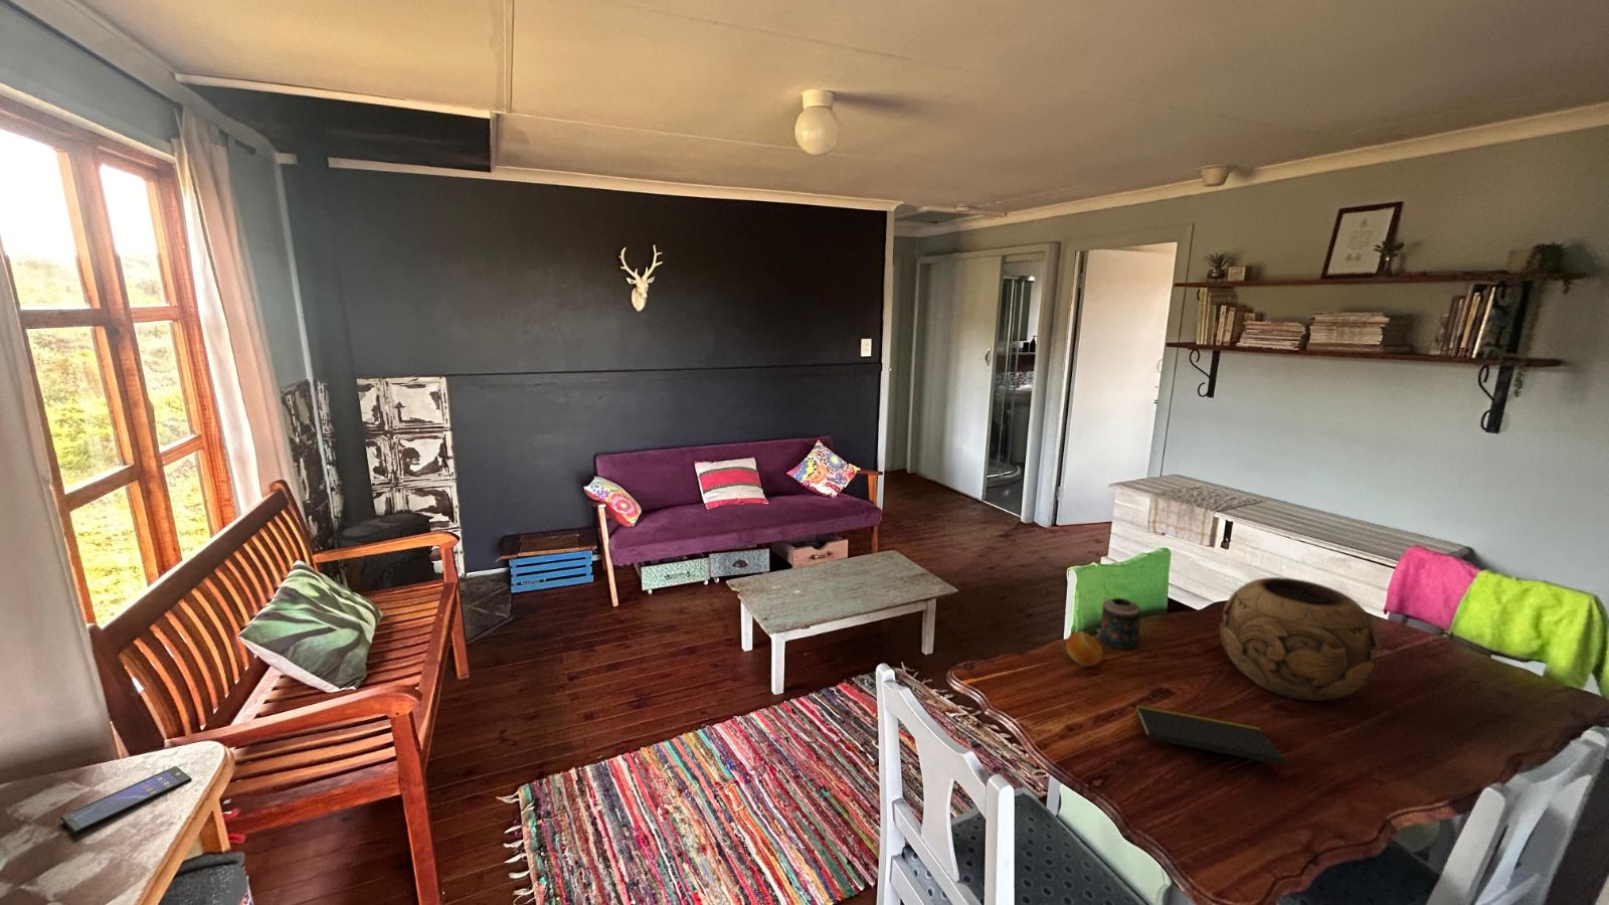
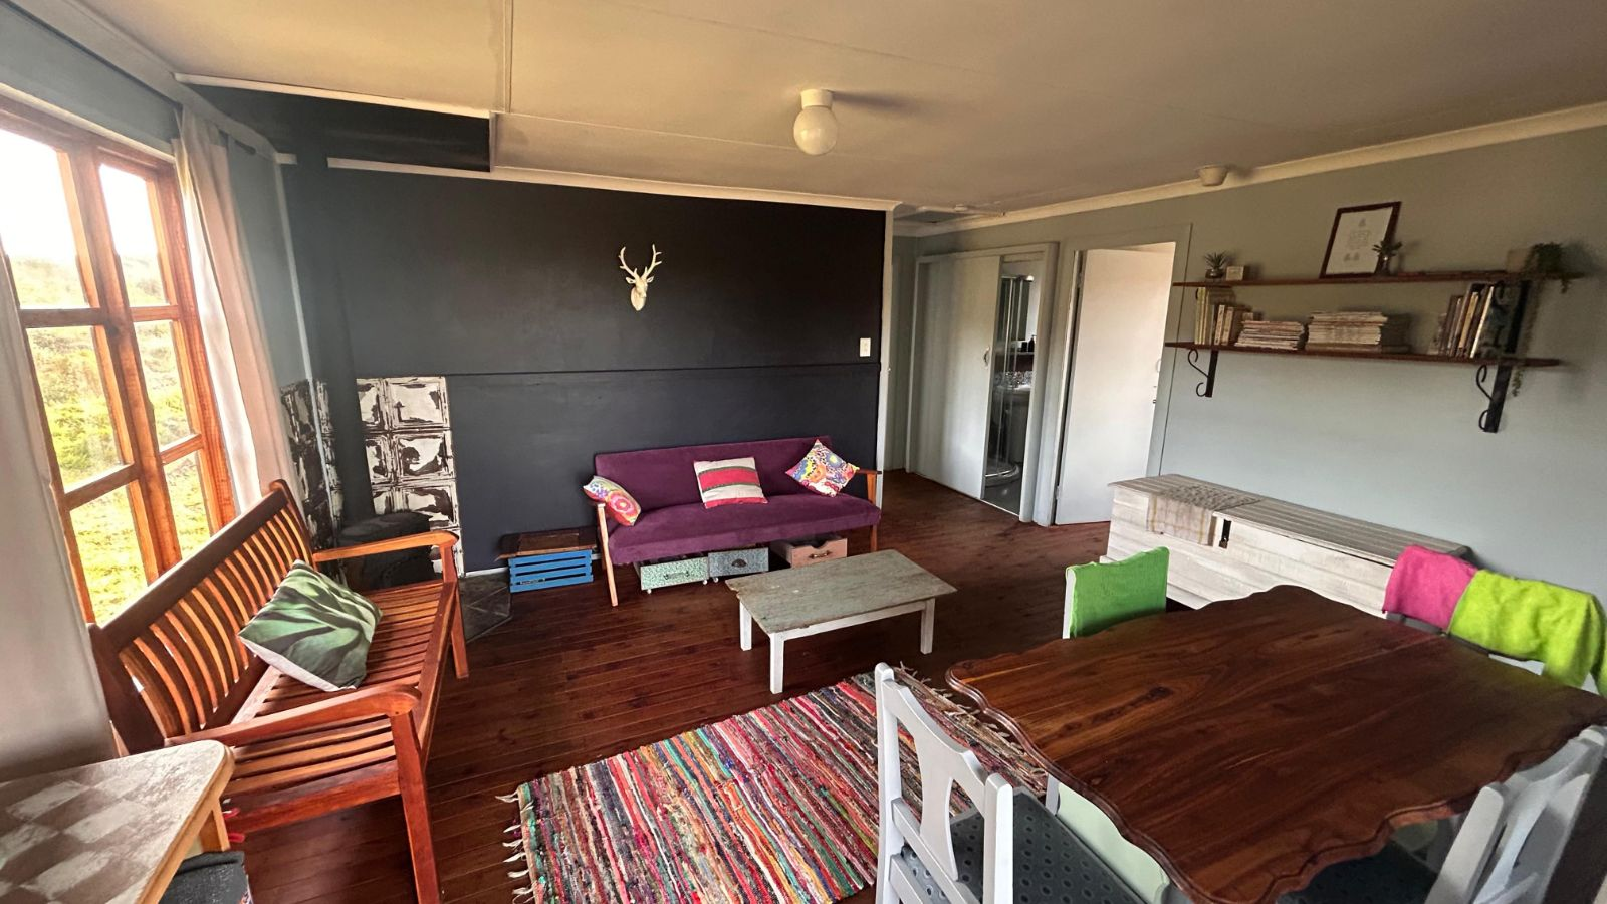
- decorative bowl (1295, 638)
- notepad (1202, 732)
- fruit (1083, 649)
- smartphone (128, 798)
- candle (1116, 619)
